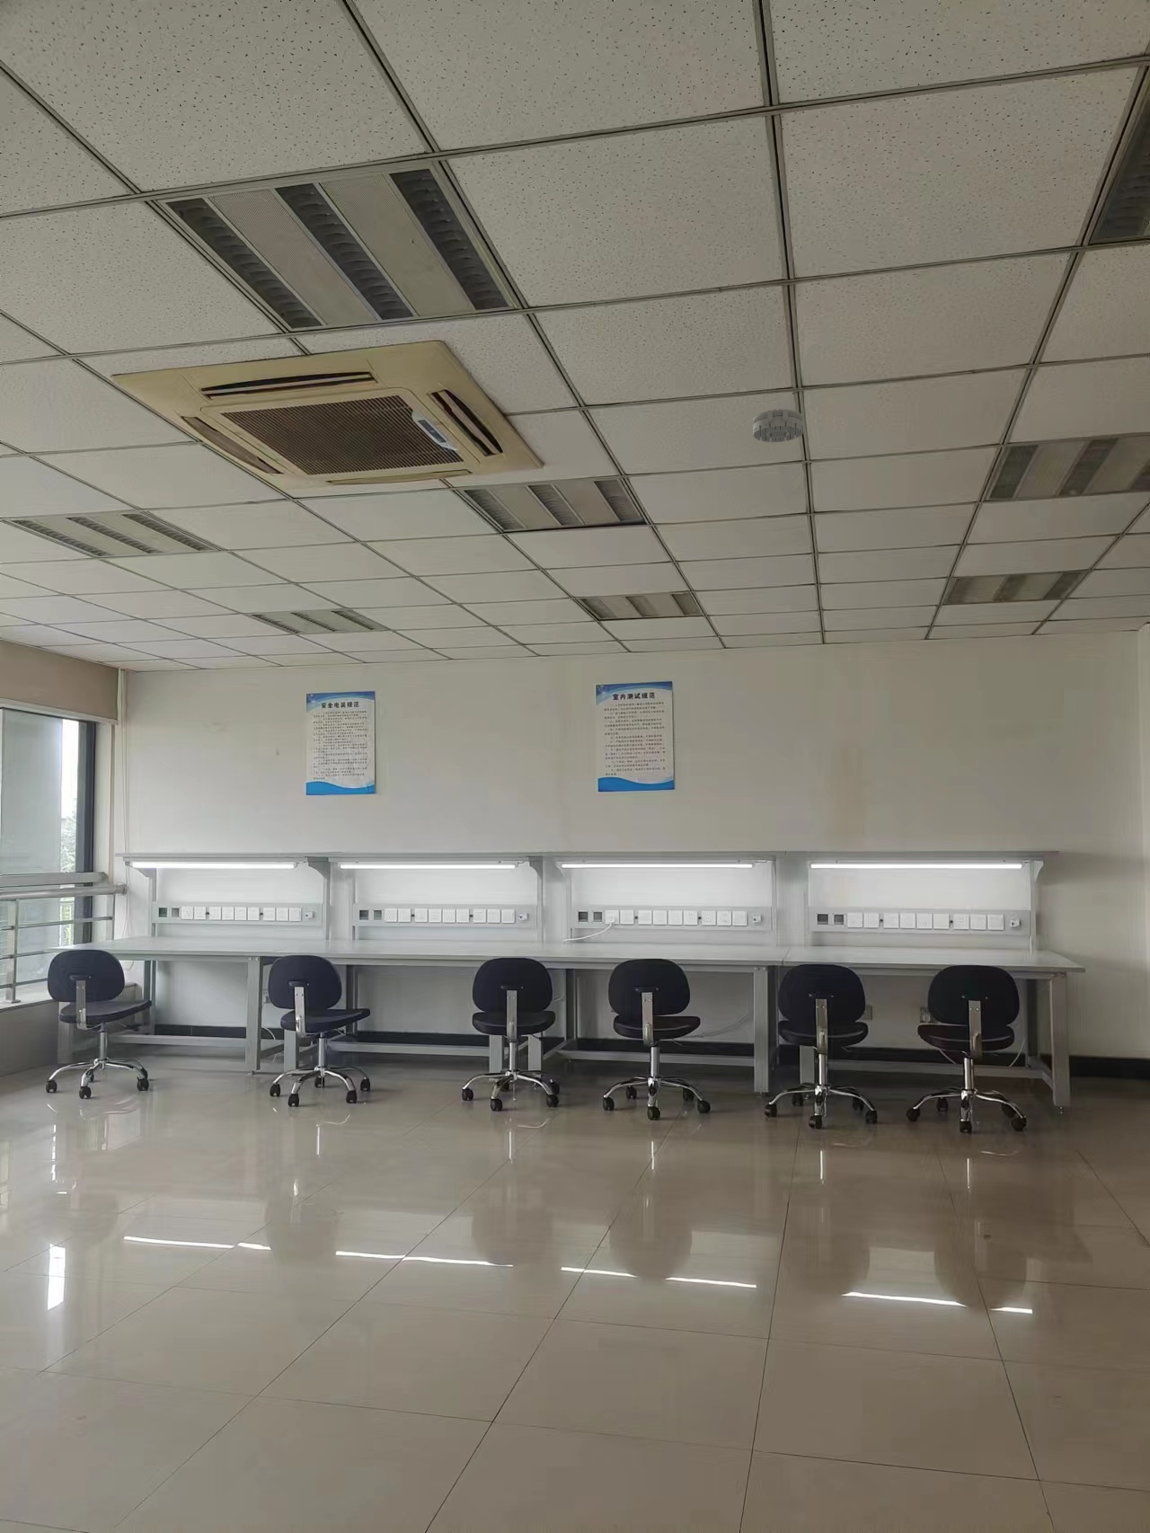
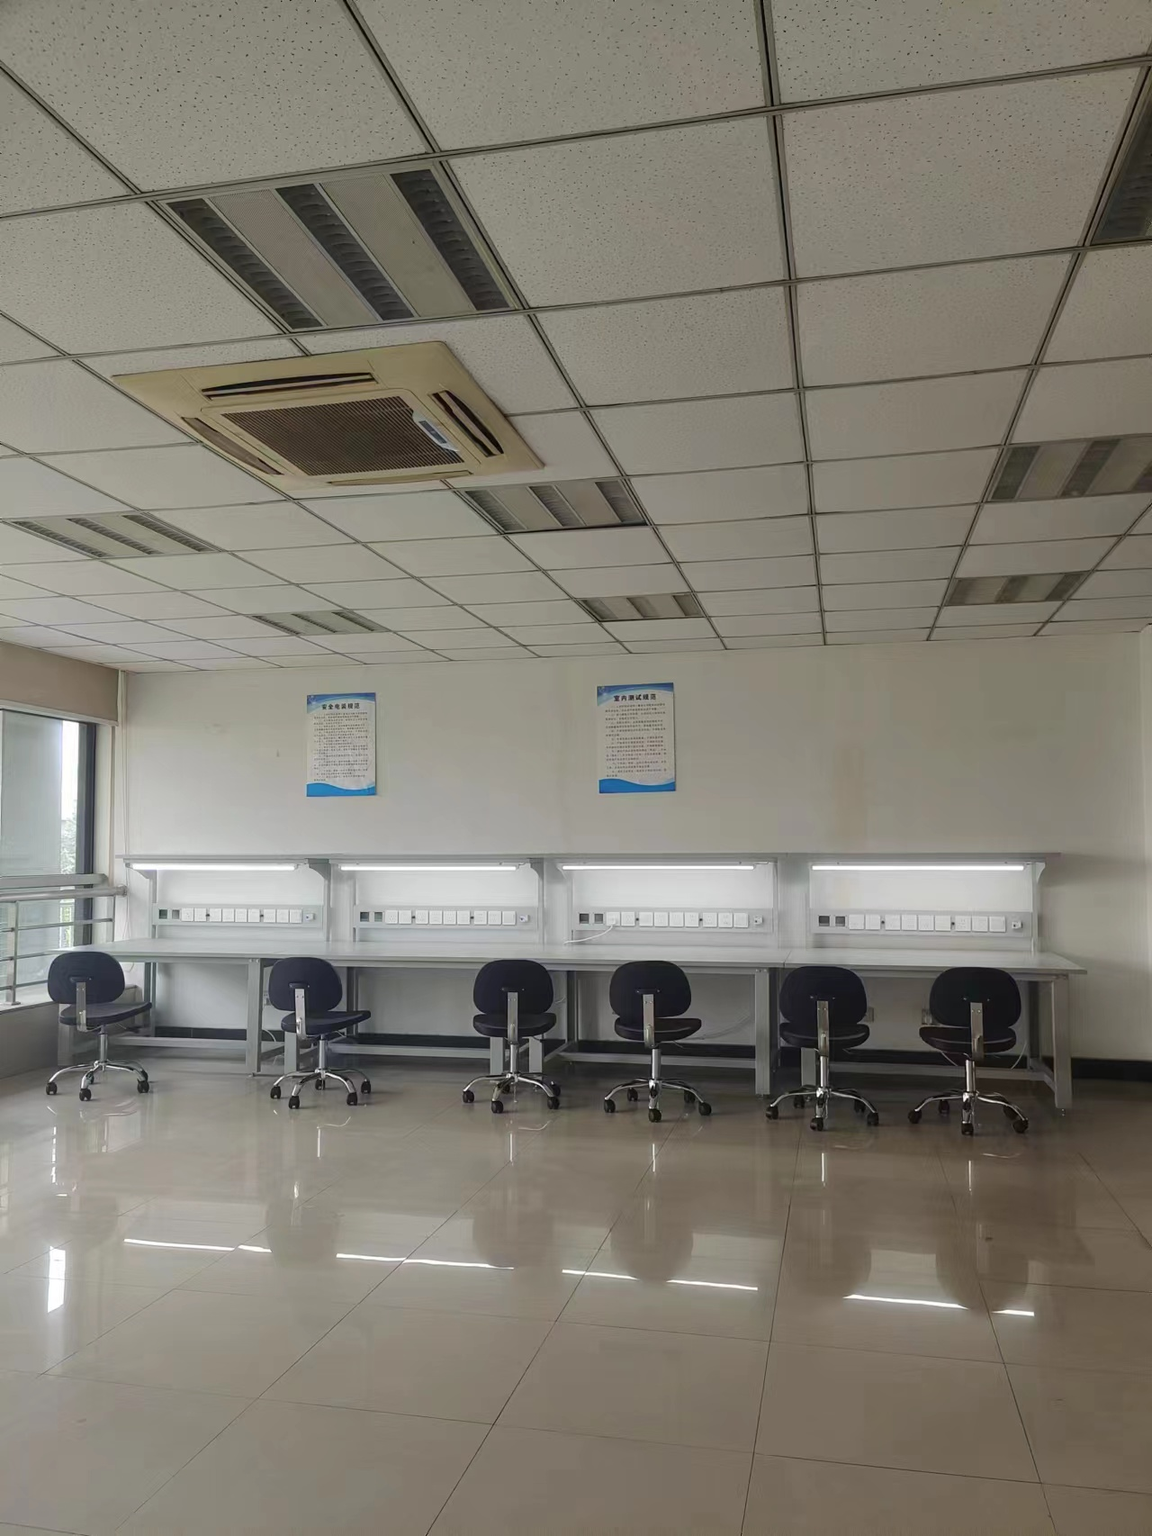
- smoke detector (777, 424)
